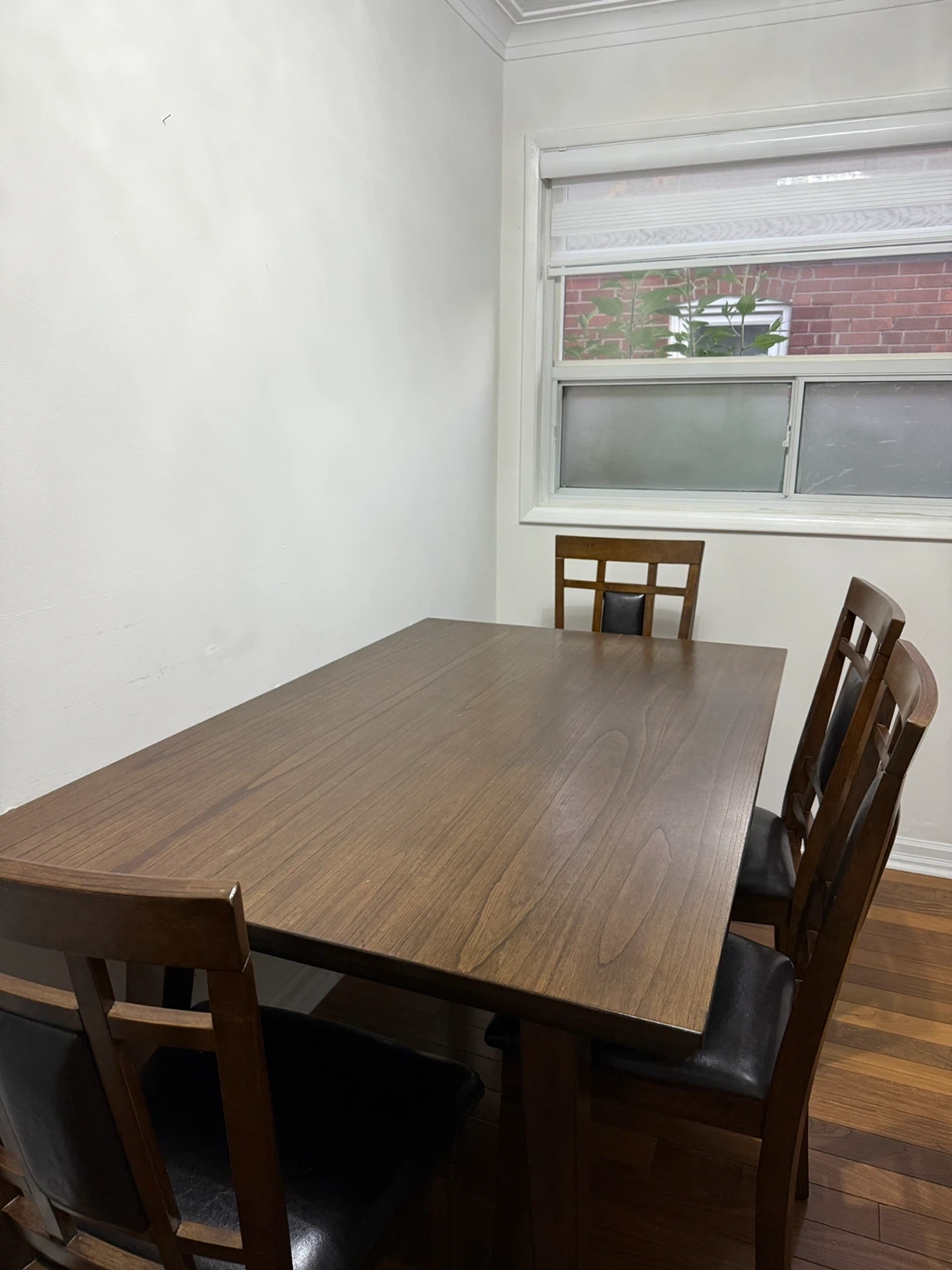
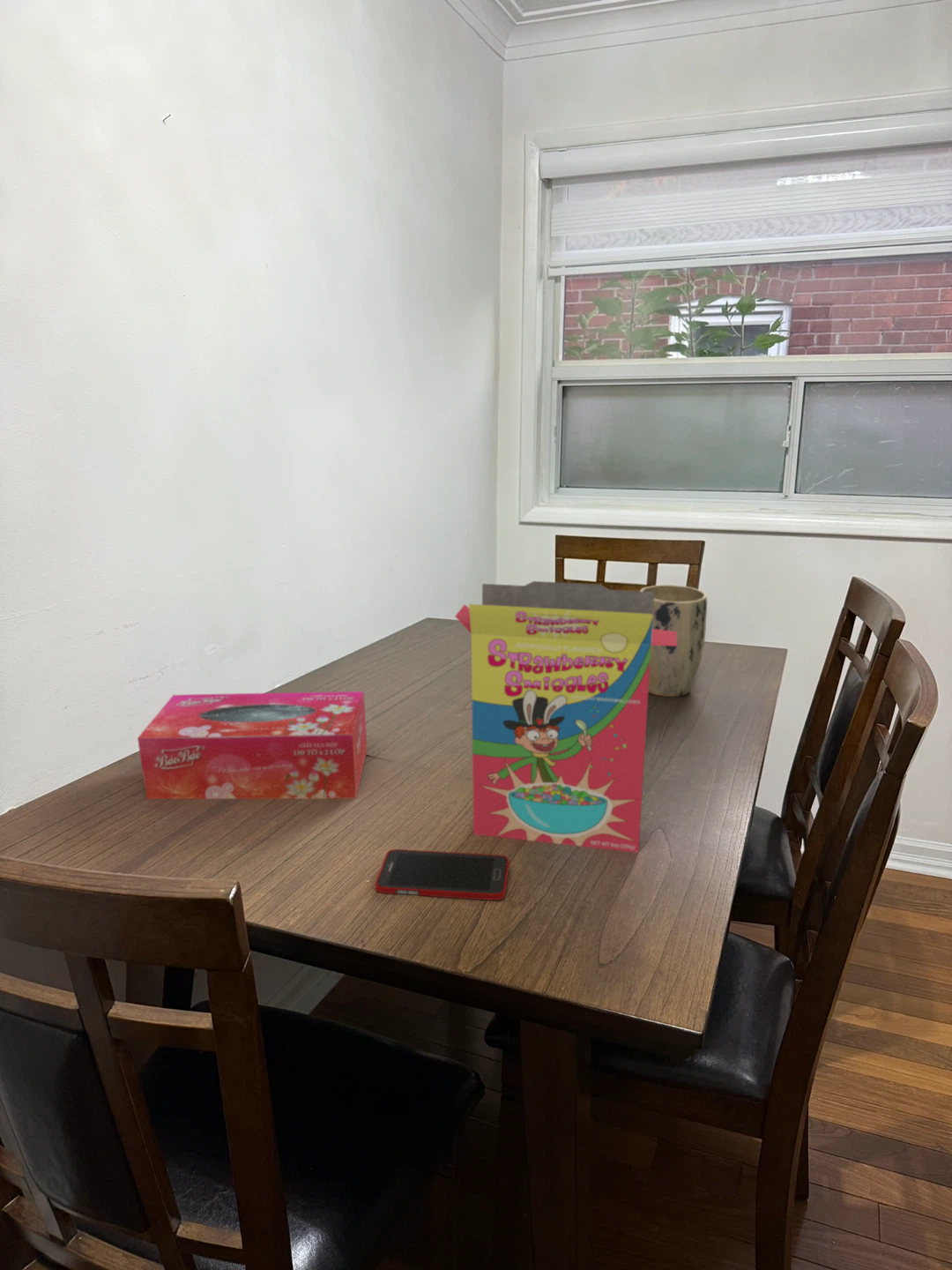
+ cereal box (562, 717)
+ tissue box (260, 744)
+ plant pot (669, 646)
+ cell phone (443, 874)
